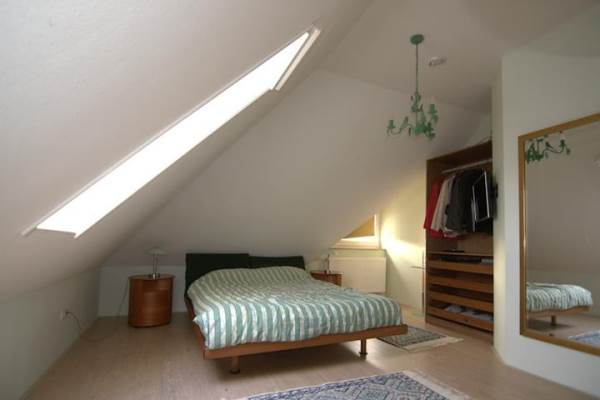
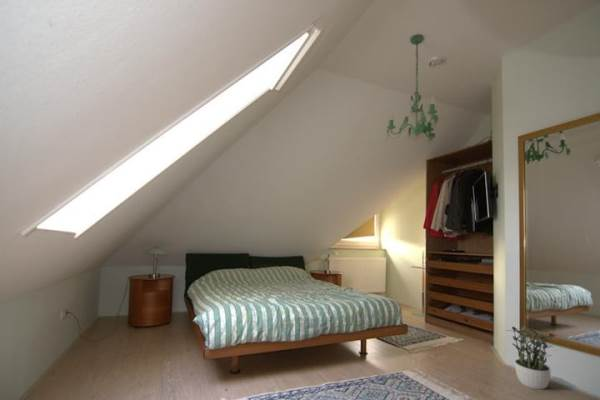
+ potted plant (530, 353)
